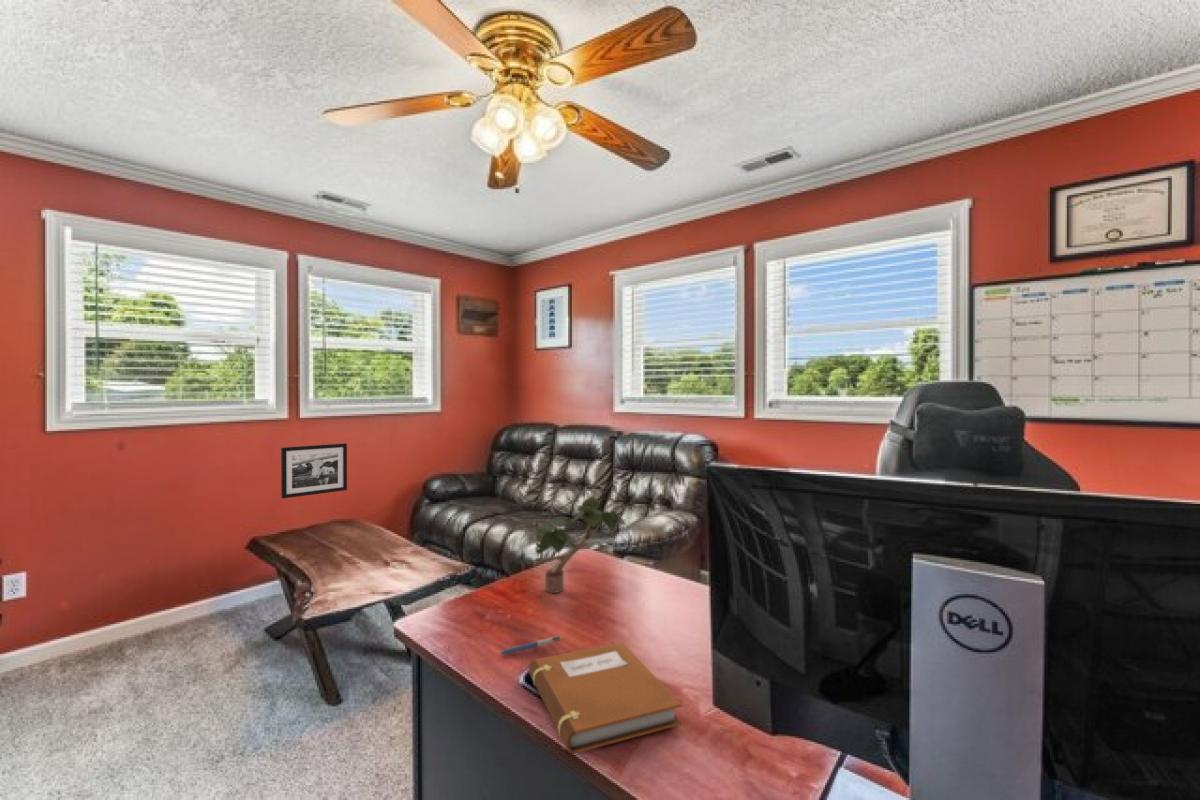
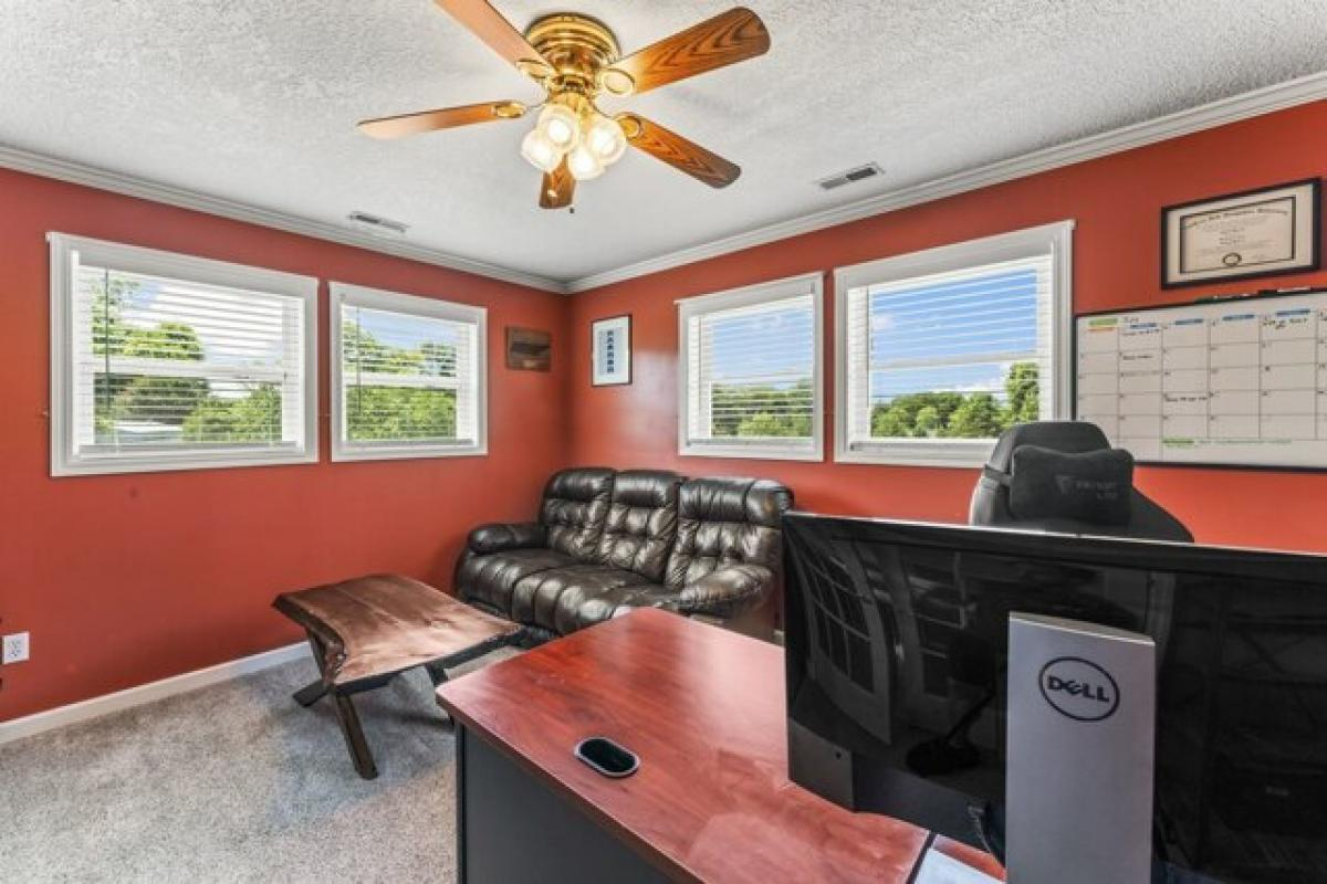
- pen (531, 644)
- picture frame (315, 469)
- notebook (597, 688)
- potted plant (582, 543)
